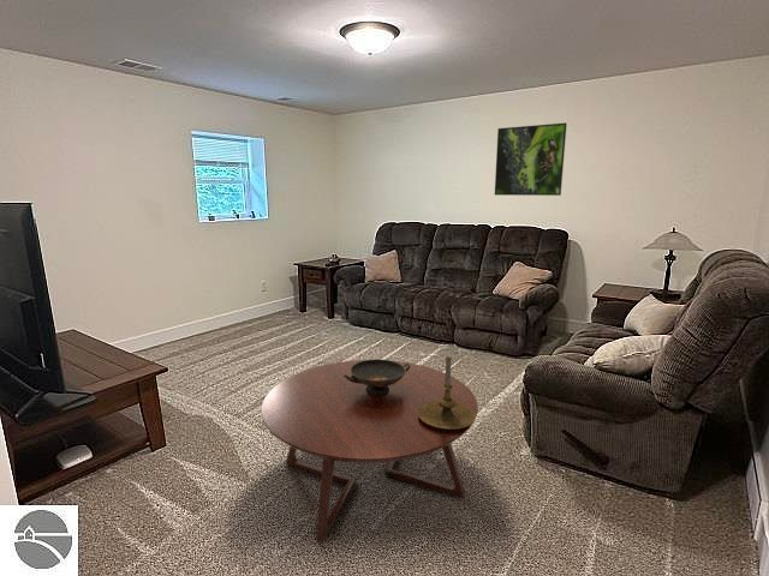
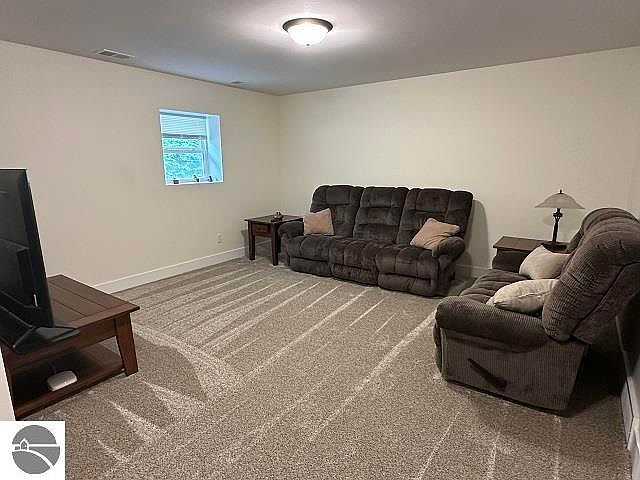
- decorative bowl (377, 378)
- candle holder (447, 386)
- coffee table (370, 438)
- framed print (527, 161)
